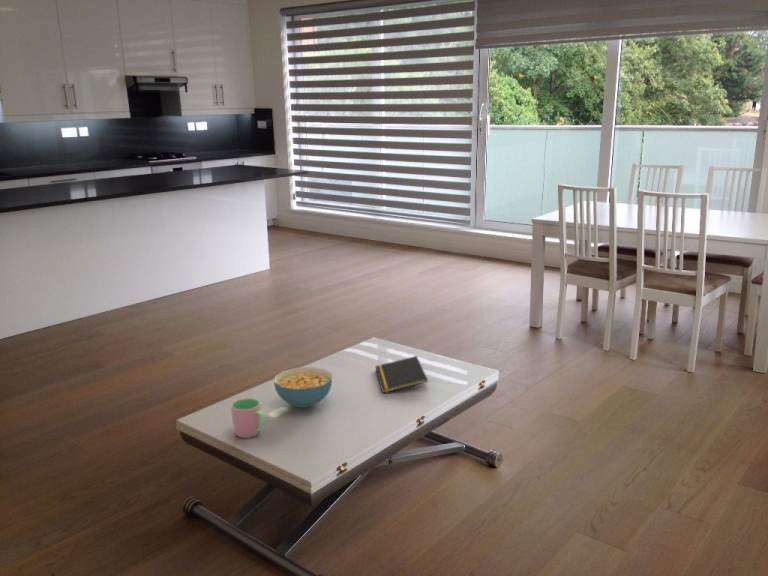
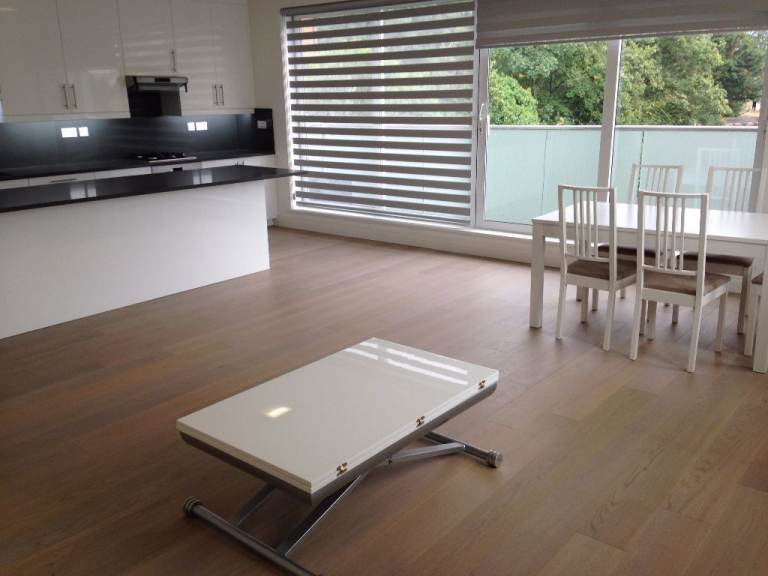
- notepad (400, 373)
- cup (250, 419)
- cereal bowl (303, 391)
